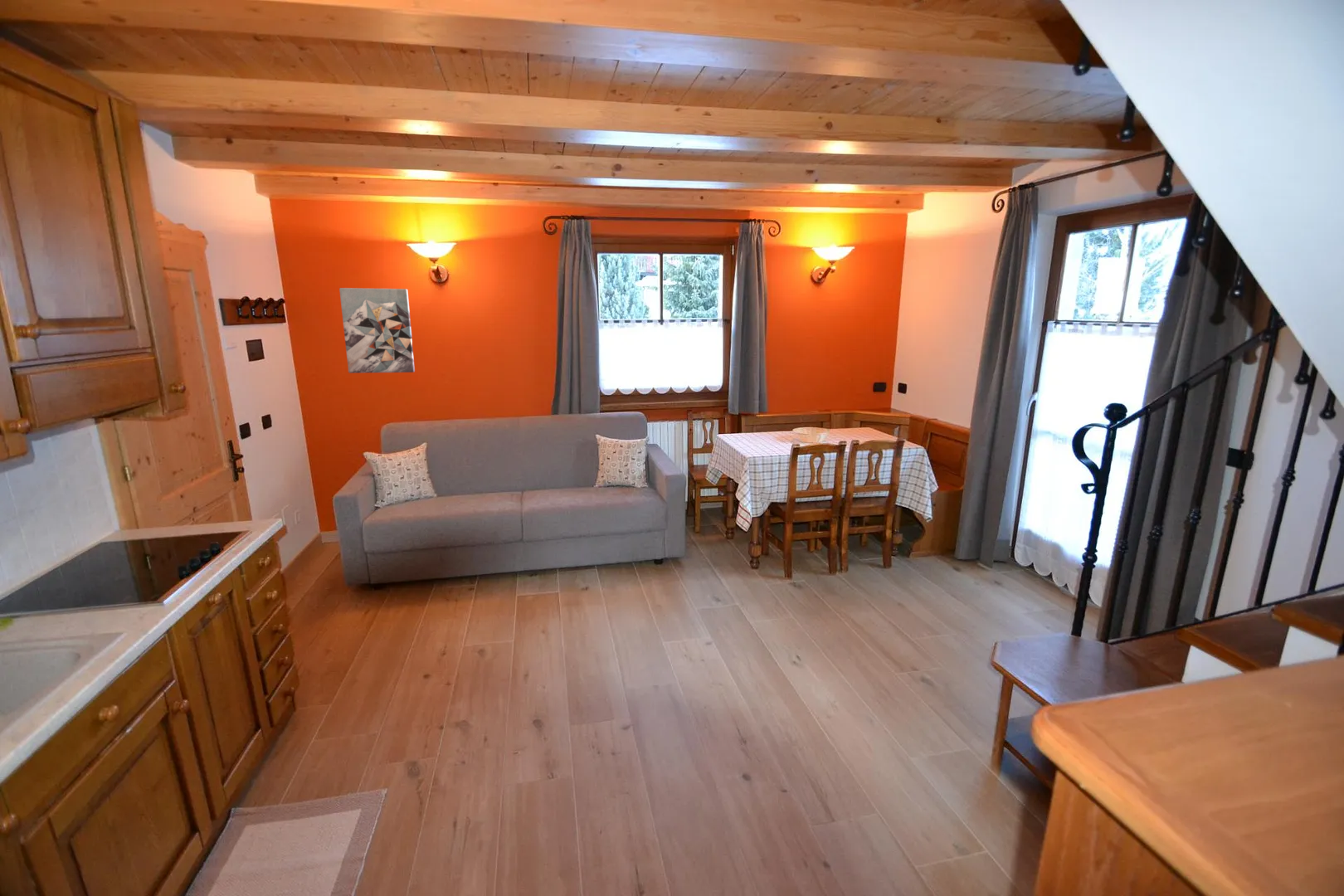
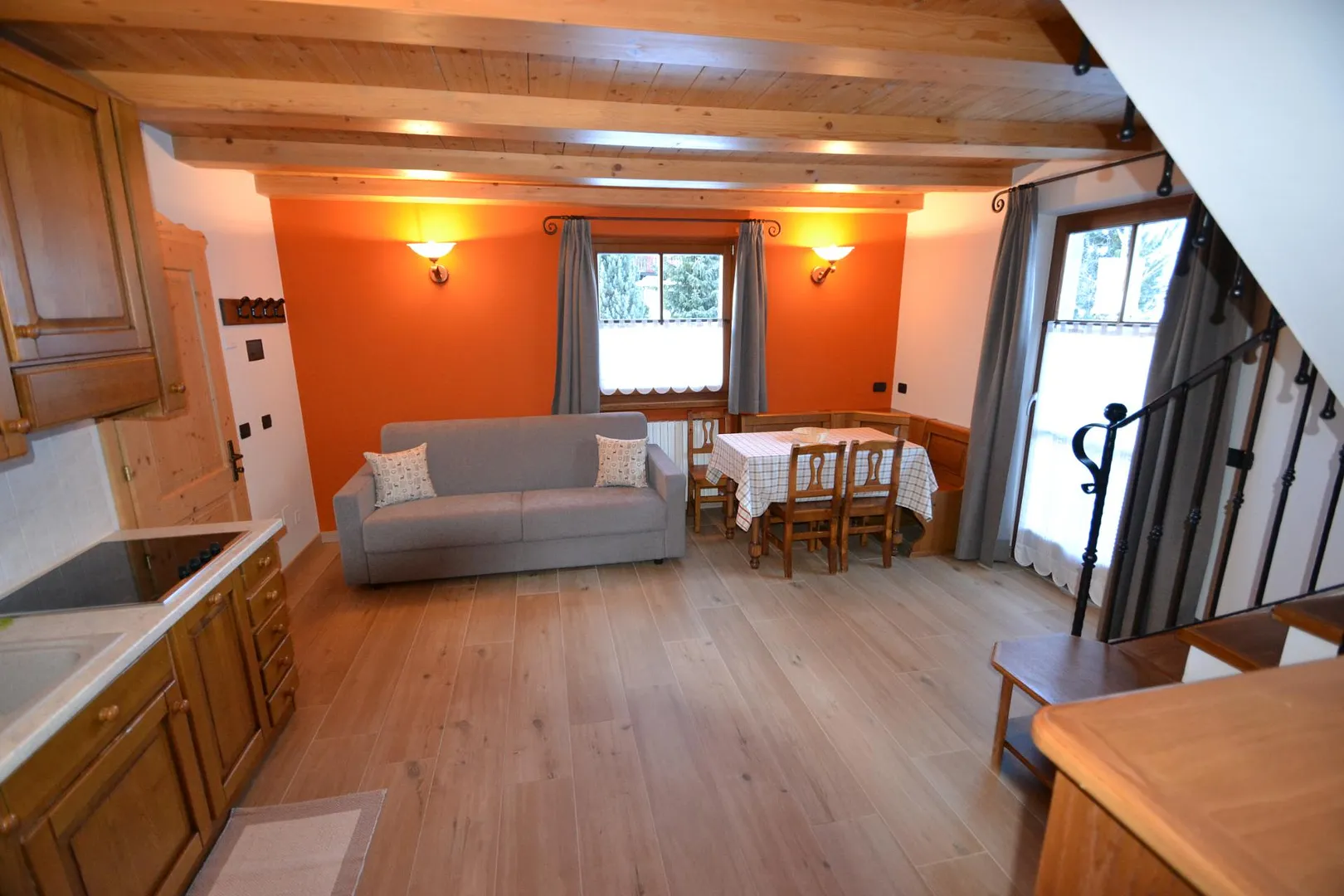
- wall art (377, 331)
